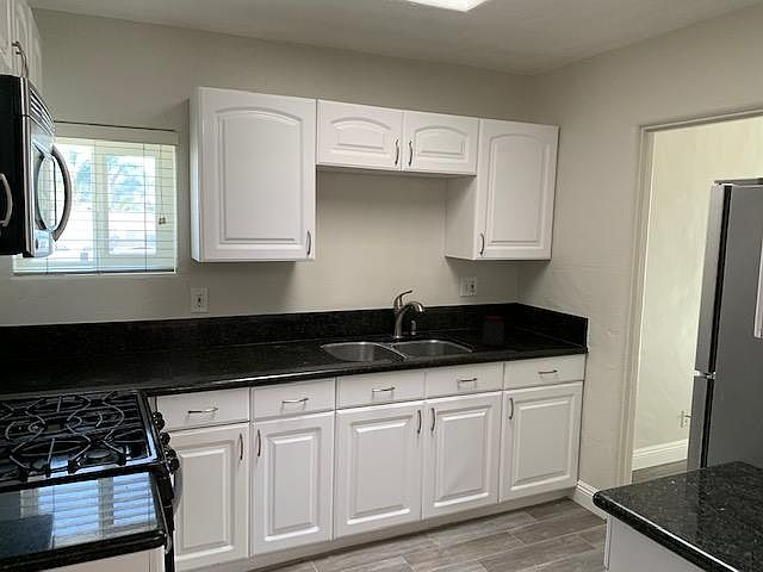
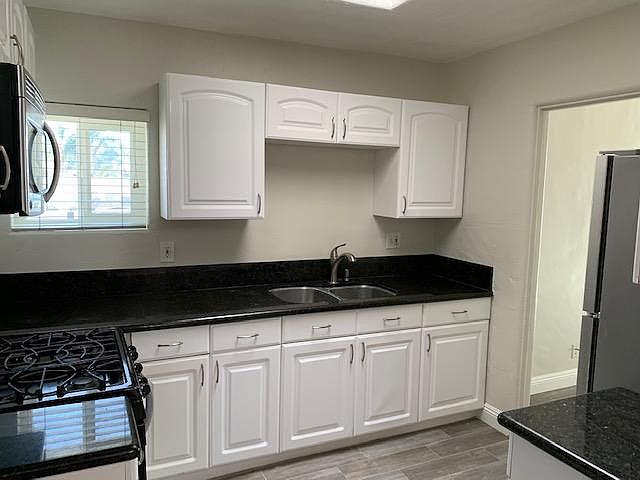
- jar (494, 330)
